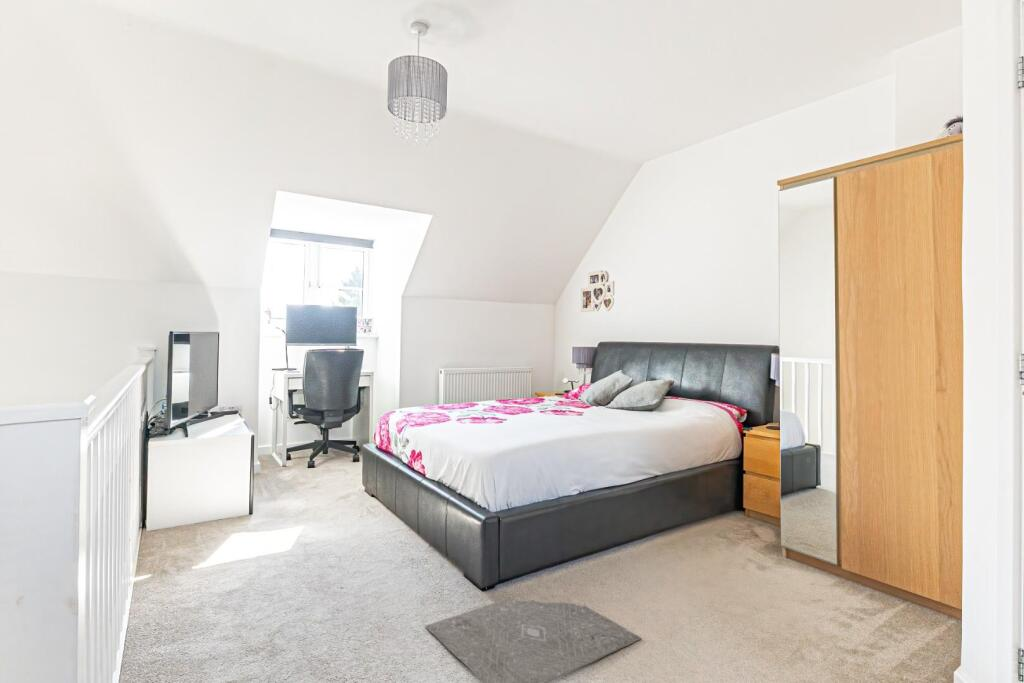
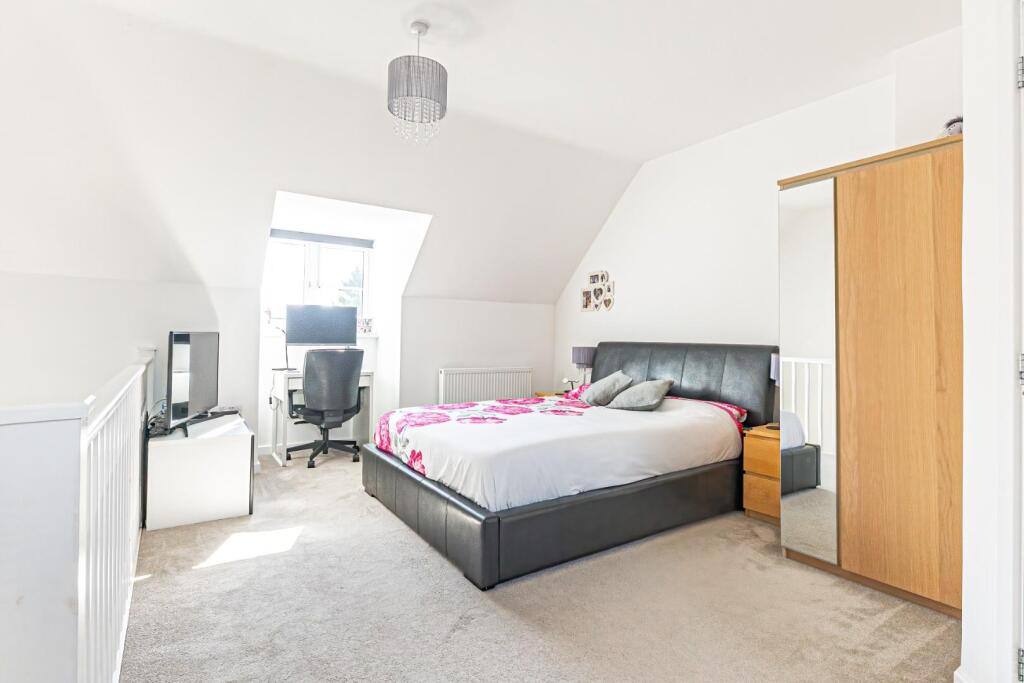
- rug (531, 631)
